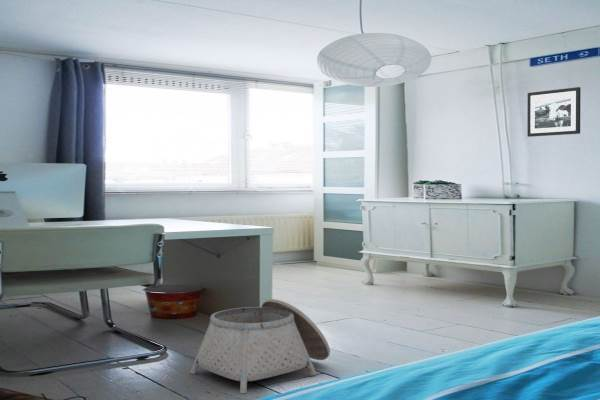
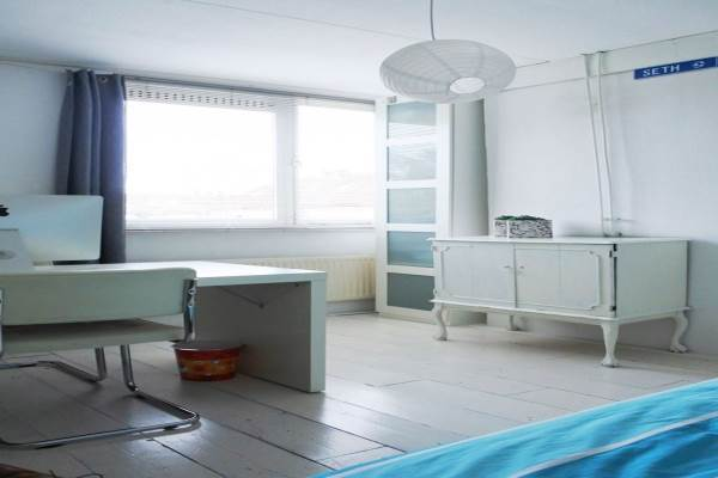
- picture frame (553, 112)
- basket (267, 336)
